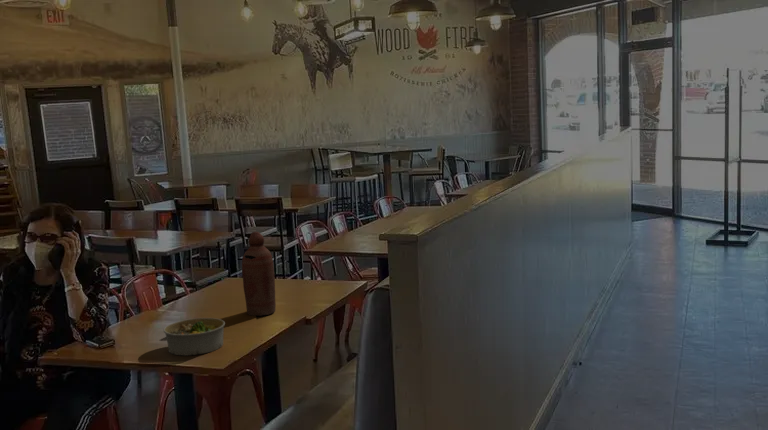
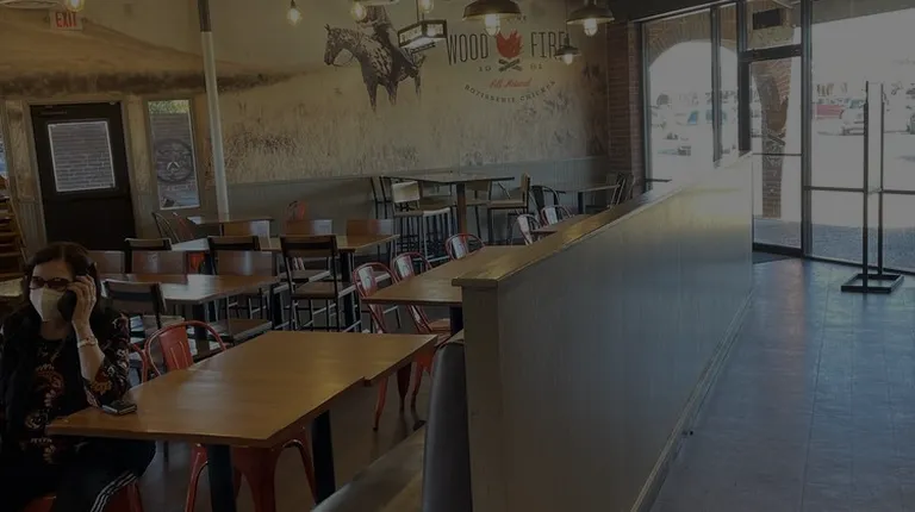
- bottle (258, 272)
- bowl (195, 335)
